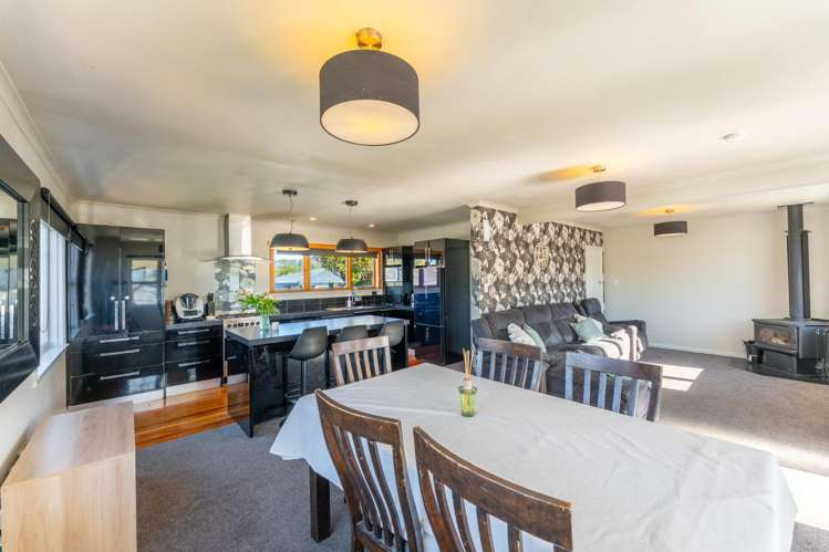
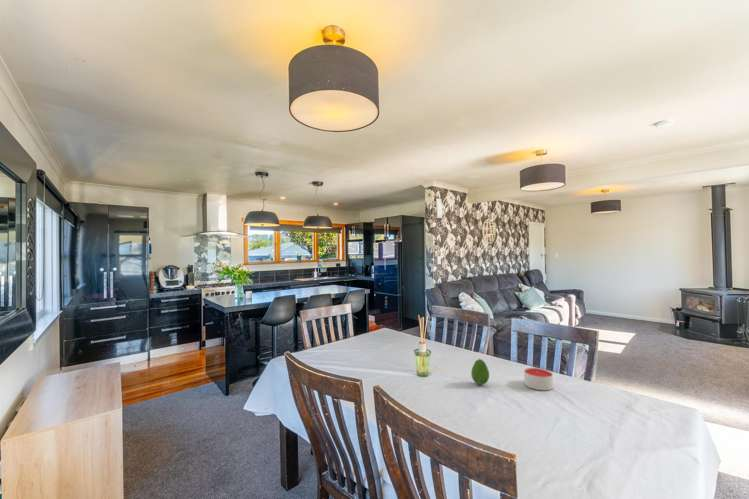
+ candle (538, 378)
+ fruit (480, 371)
